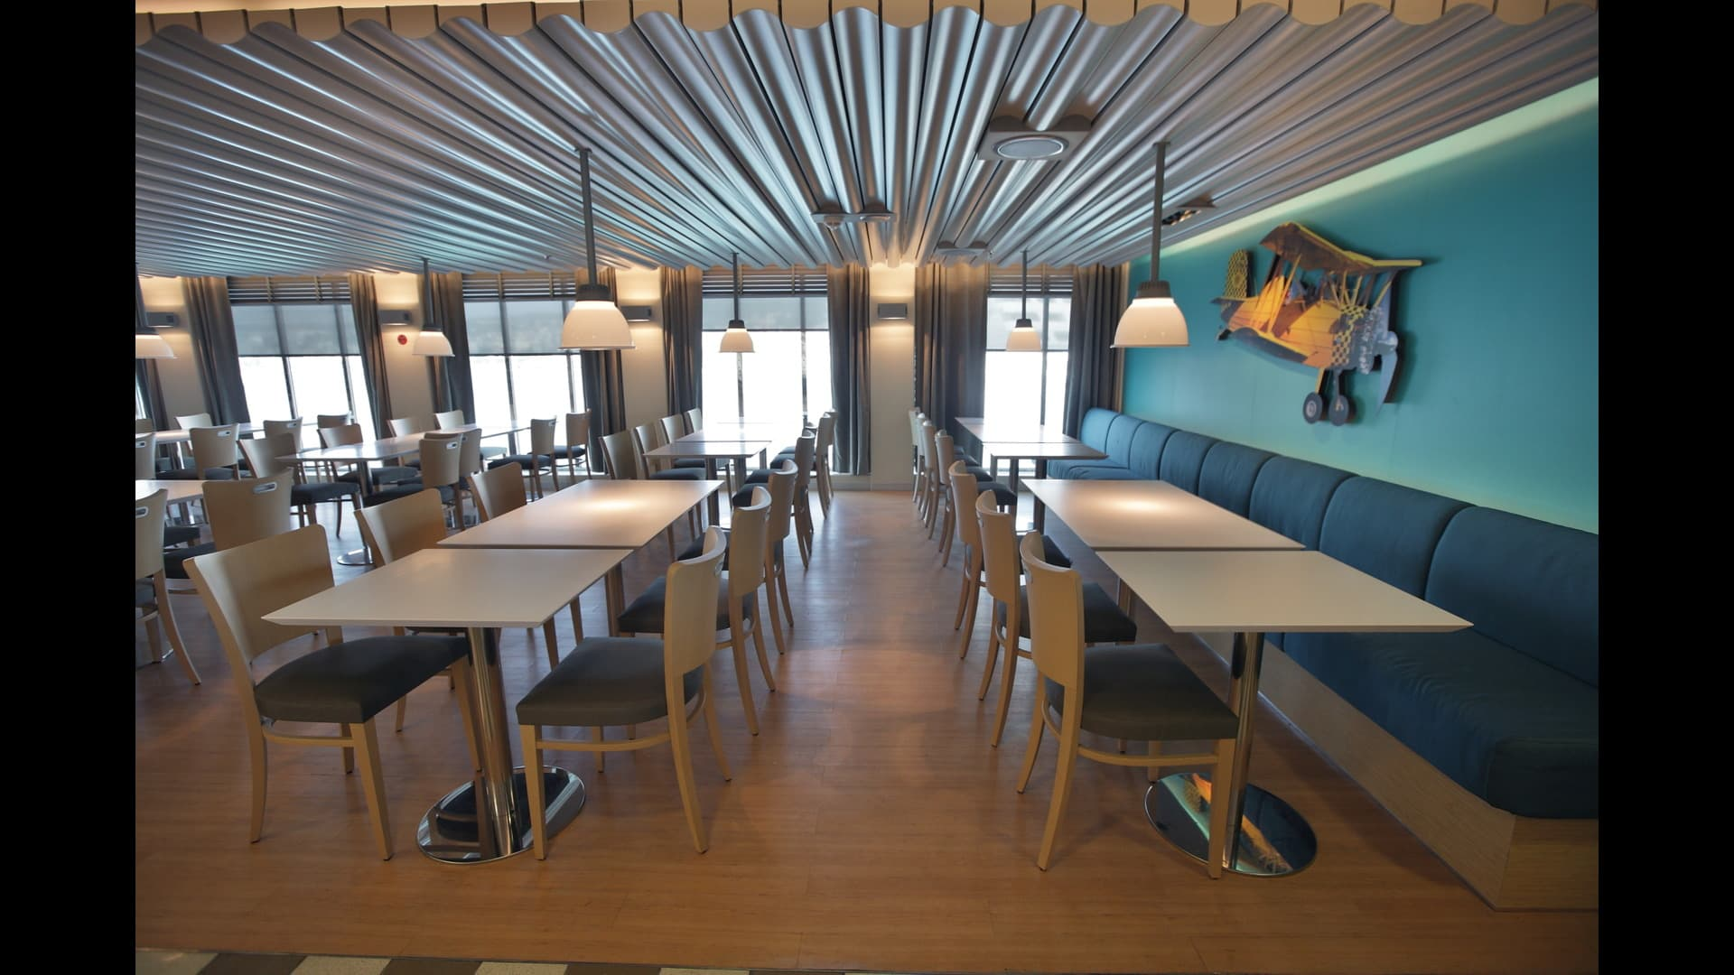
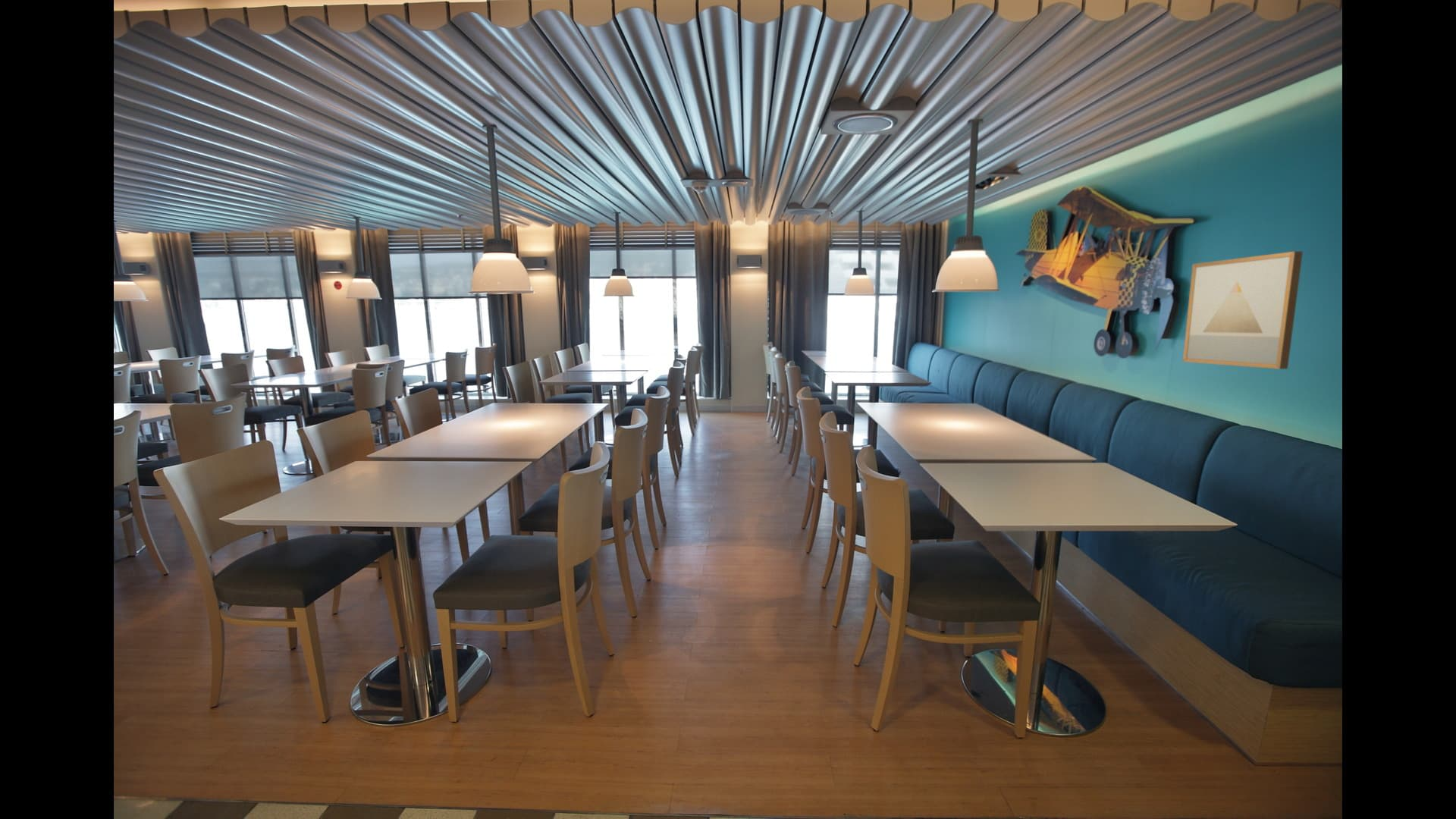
+ wall art (1236, 312)
